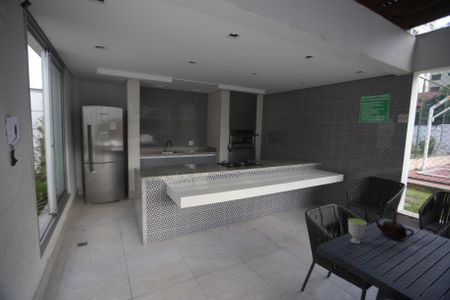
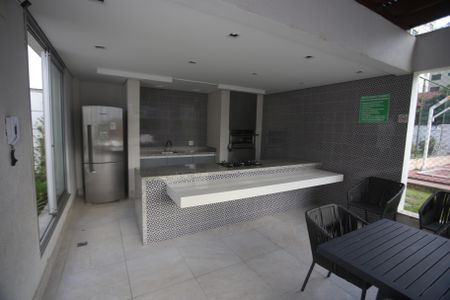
- cup (356, 231)
- teapot (392, 228)
